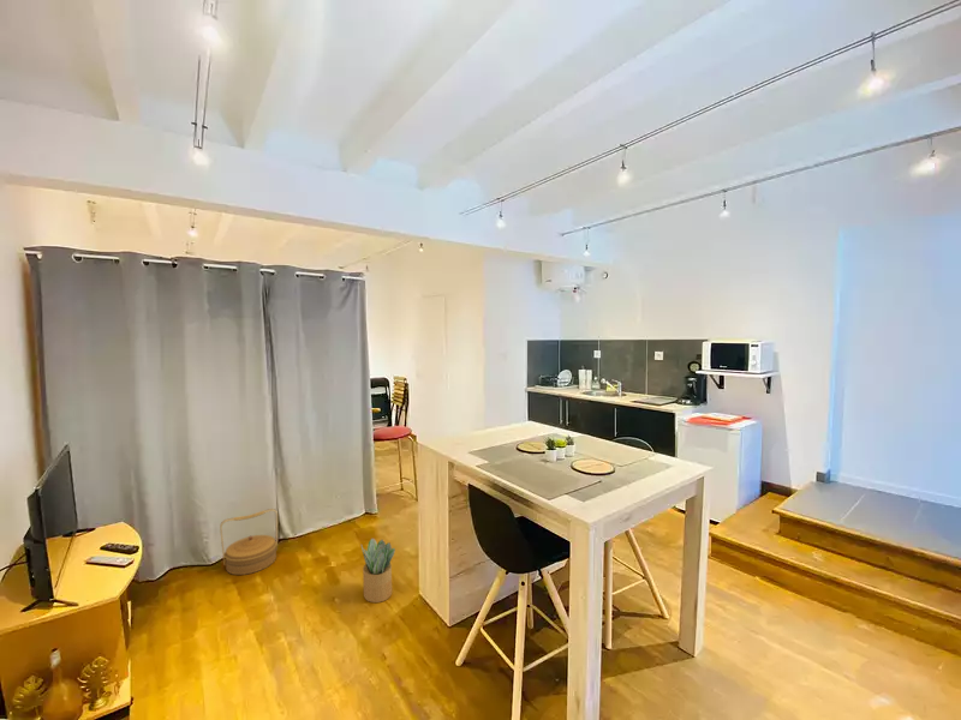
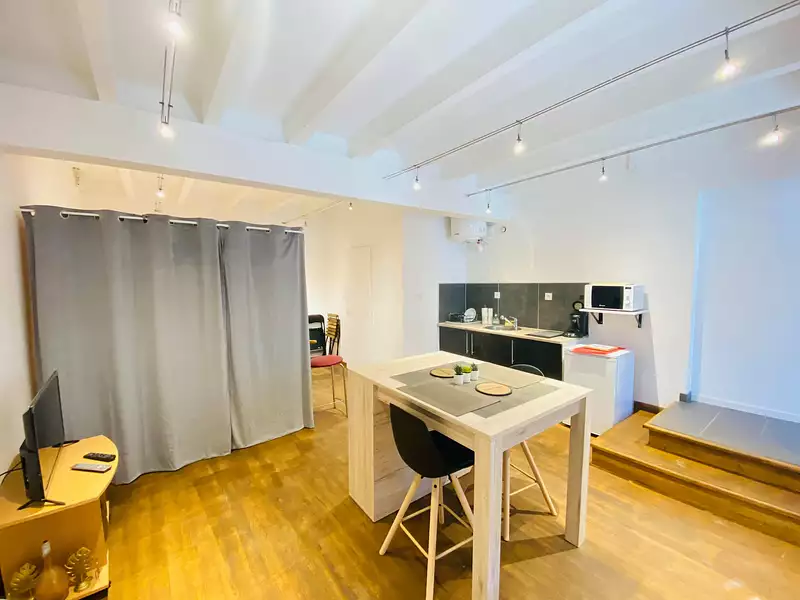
- potted plant (376, 568)
- basket (250, 538)
